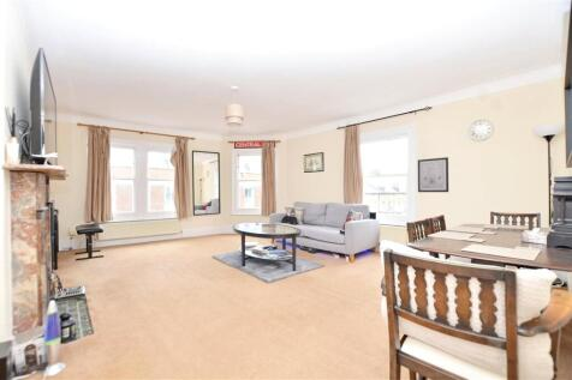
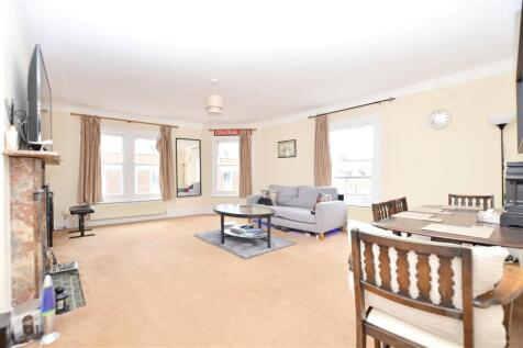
- wall art (433, 175)
